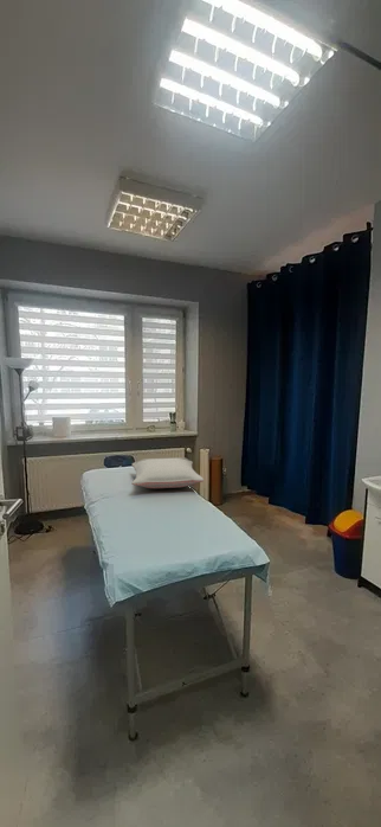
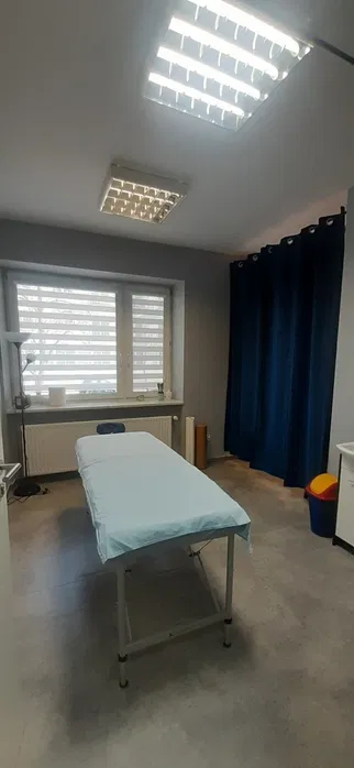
- pillow (164, 472)
